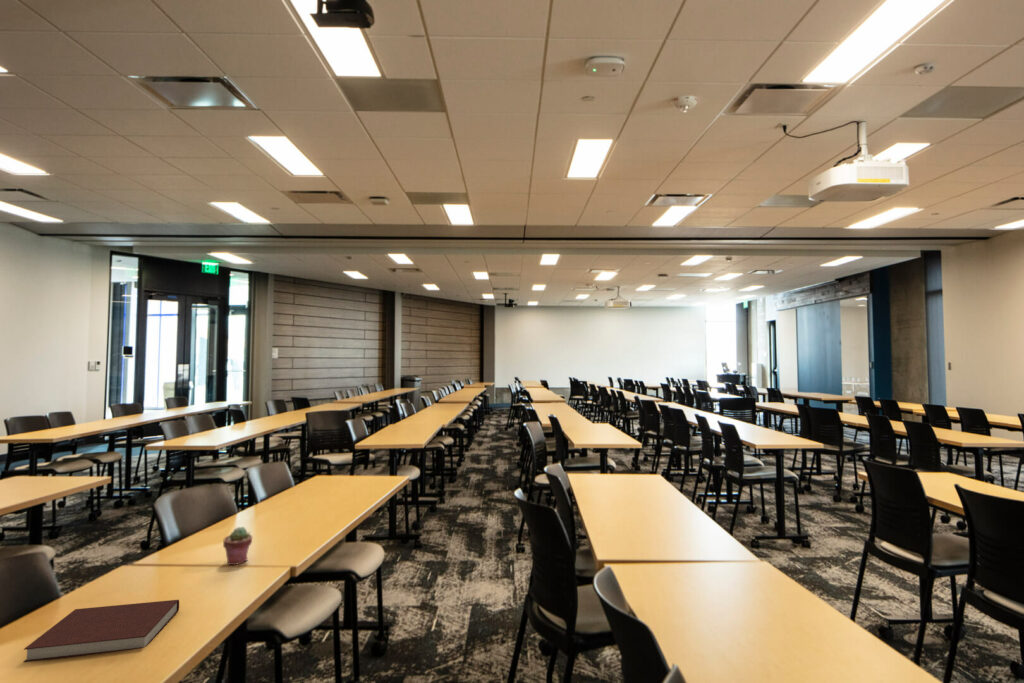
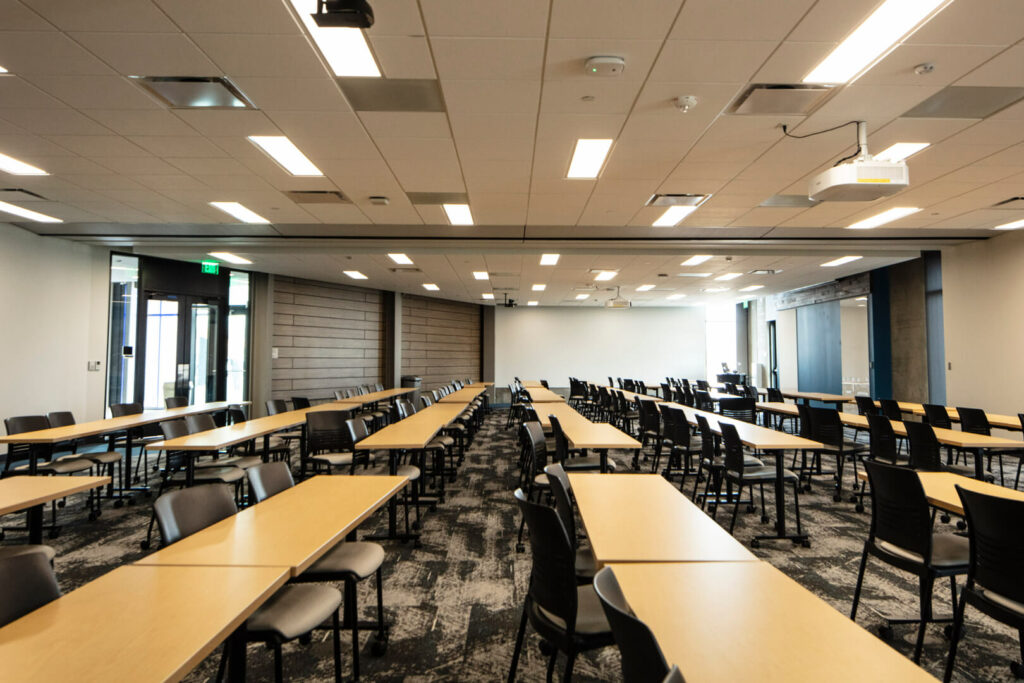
- potted succulent (237, 544)
- notebook (108, 627)
